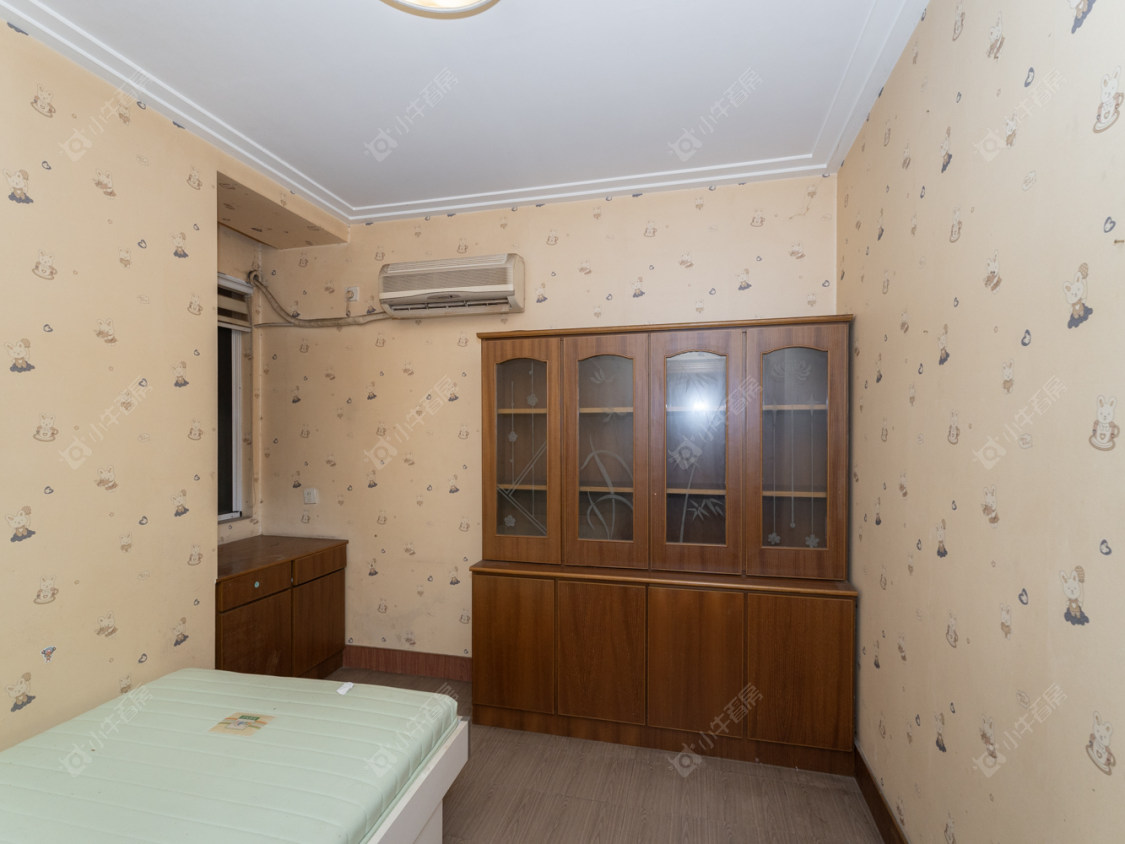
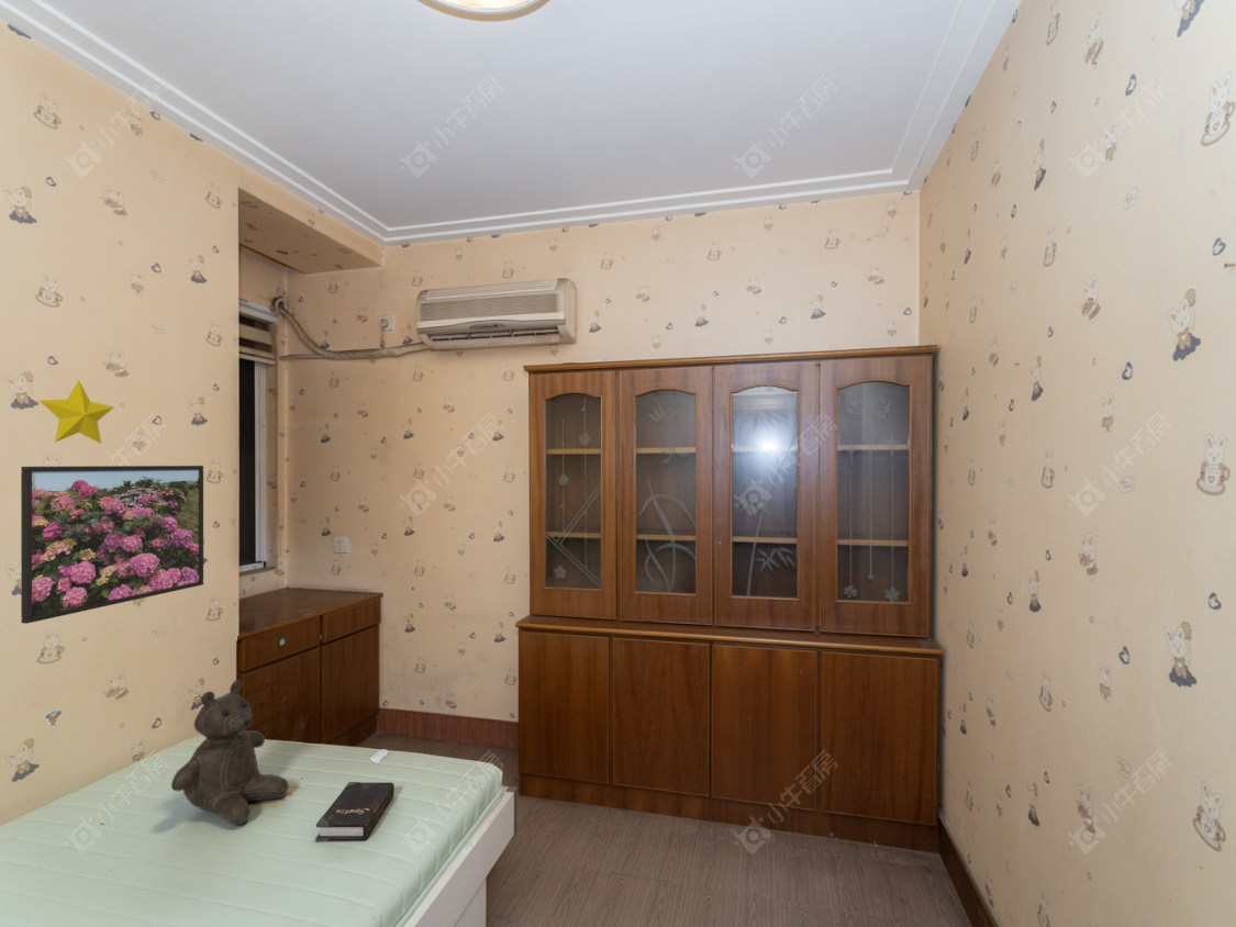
+ decorative star (78, 411)
+ hardback book (357, 809)
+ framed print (124, 533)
+ teddy bear (235, 746)
